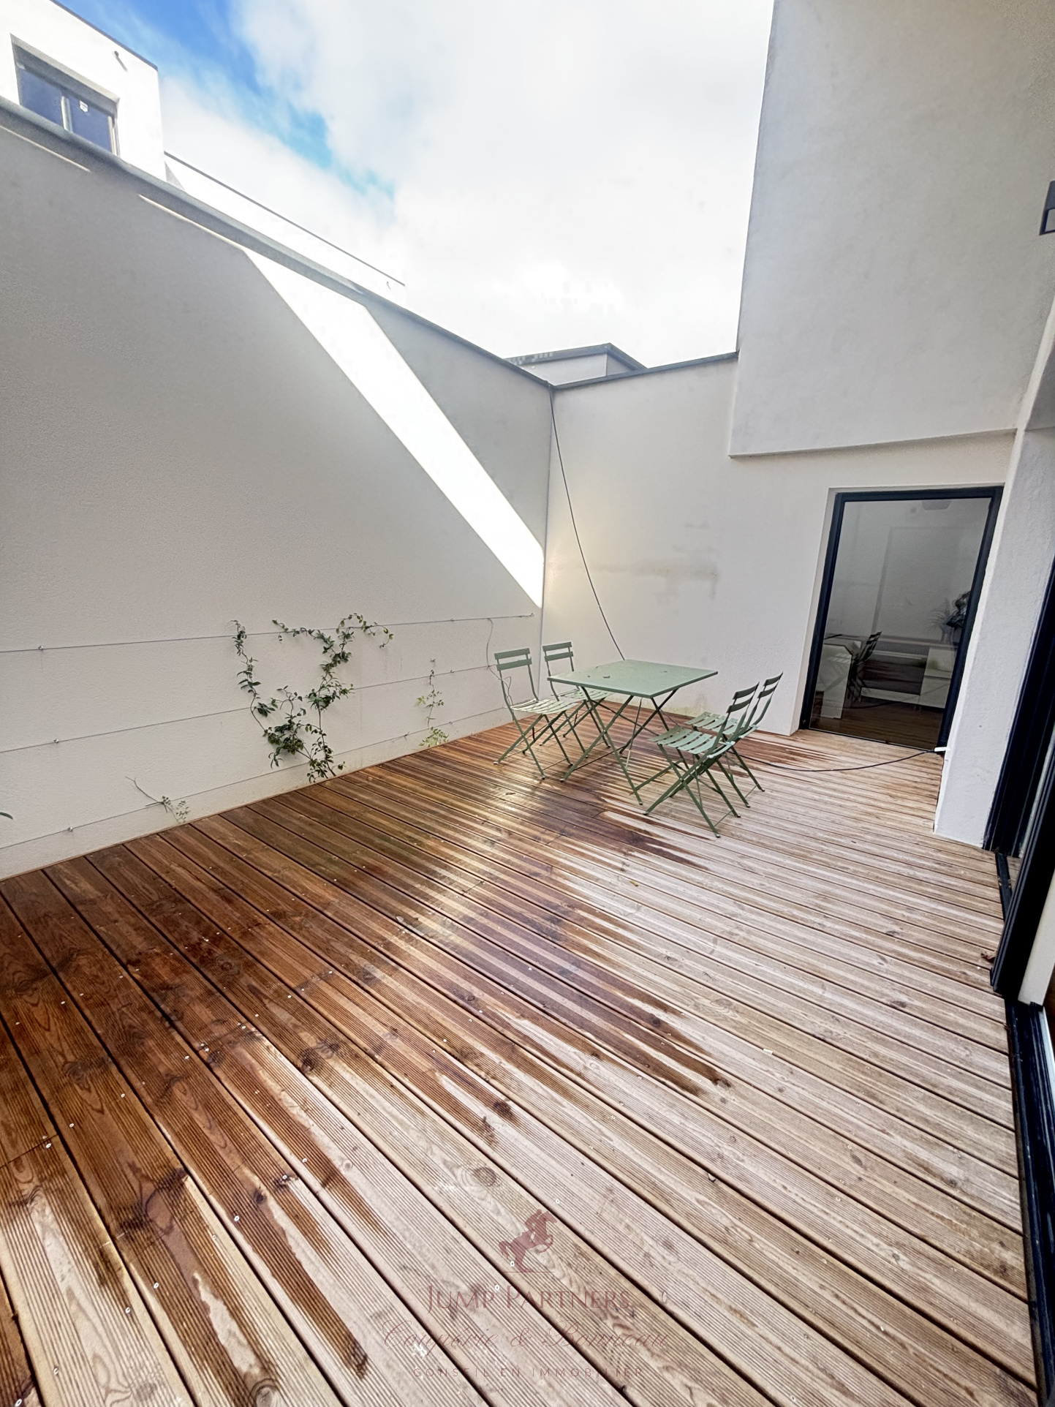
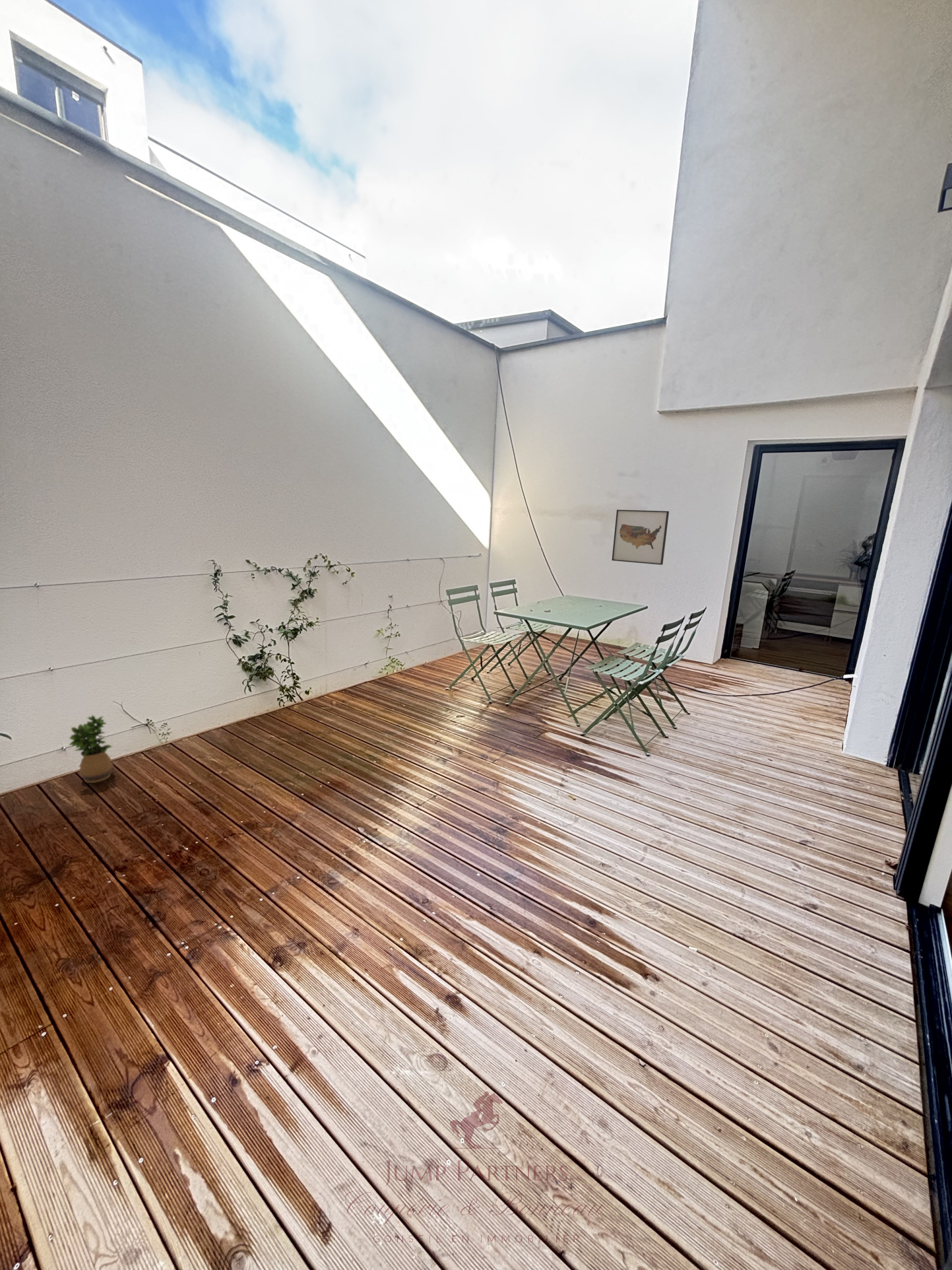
+ potted plant (89, 748)
+ wall art (639, 537)
